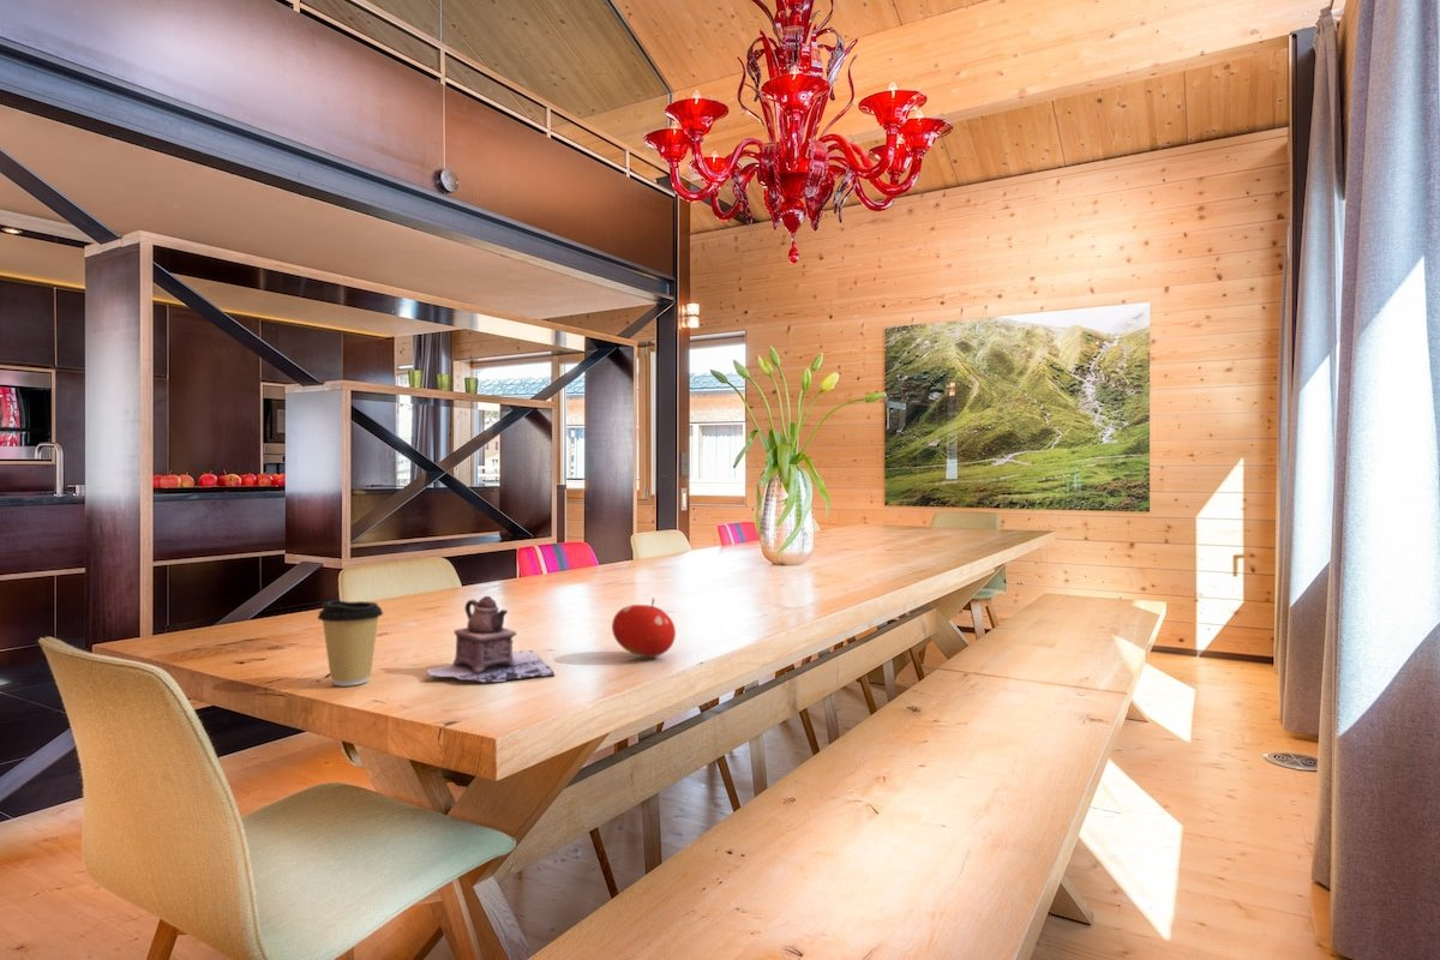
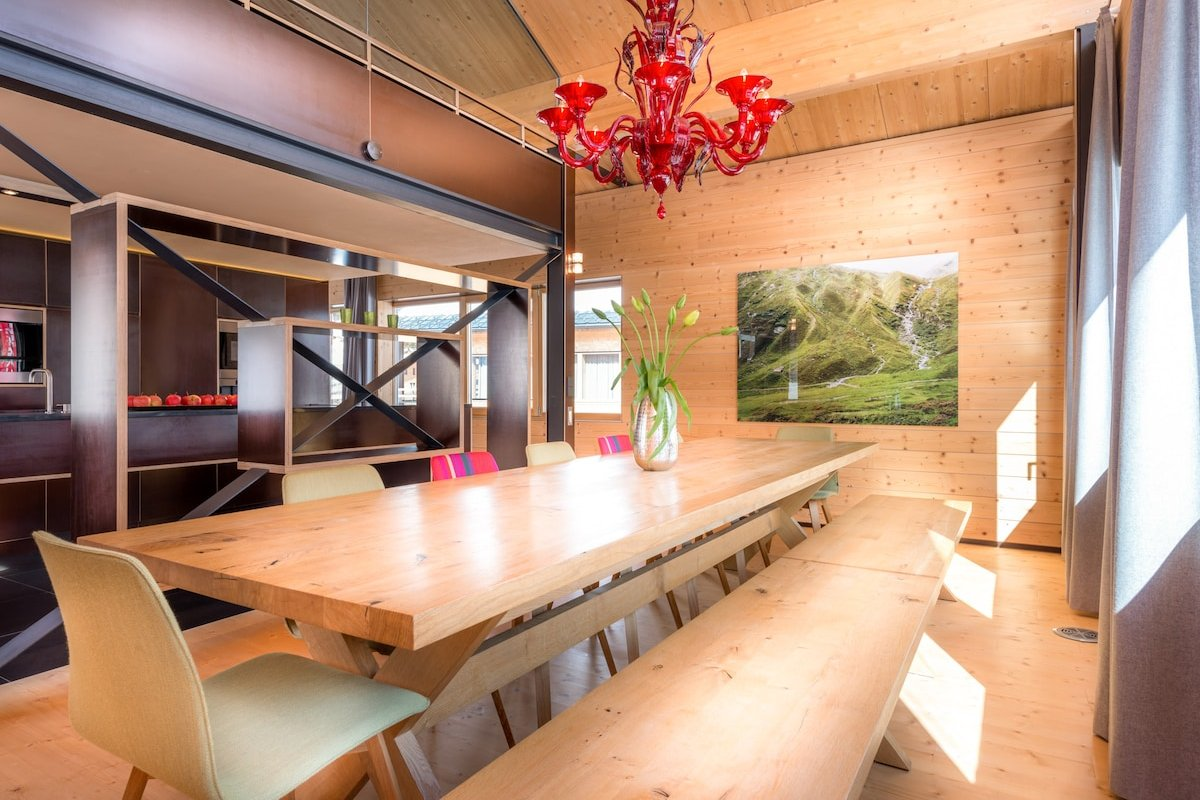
- coffee cup (350, 641)
- fruit (643, 626)
- teapot (487, 632)
